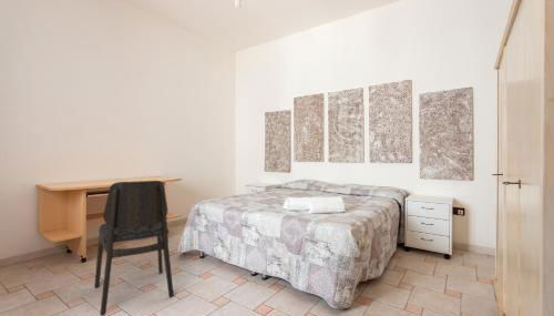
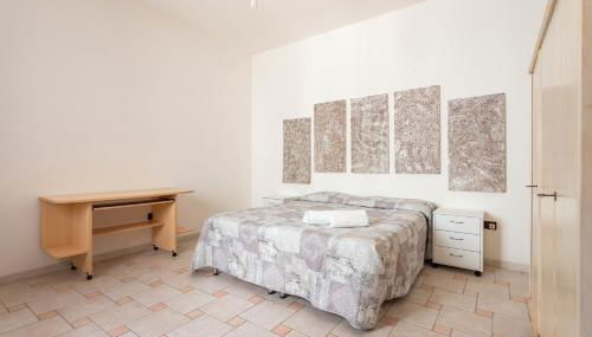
- chair (135, 235)
